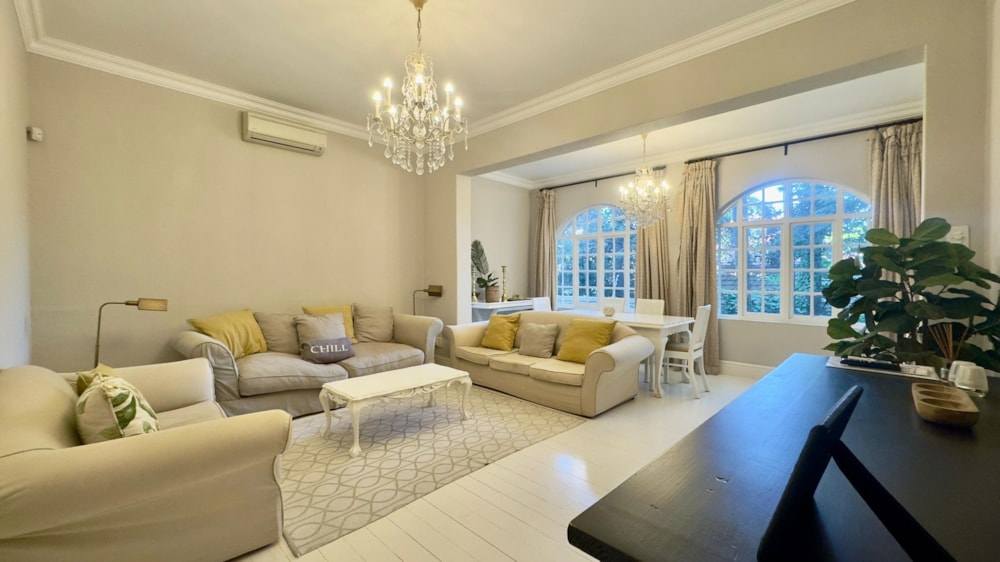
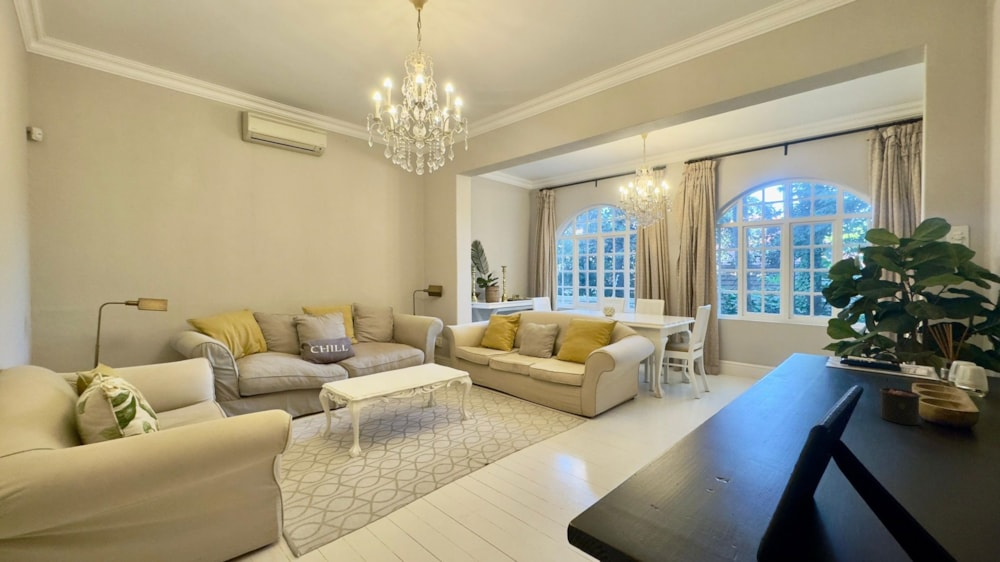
+ candle (899, 399)
